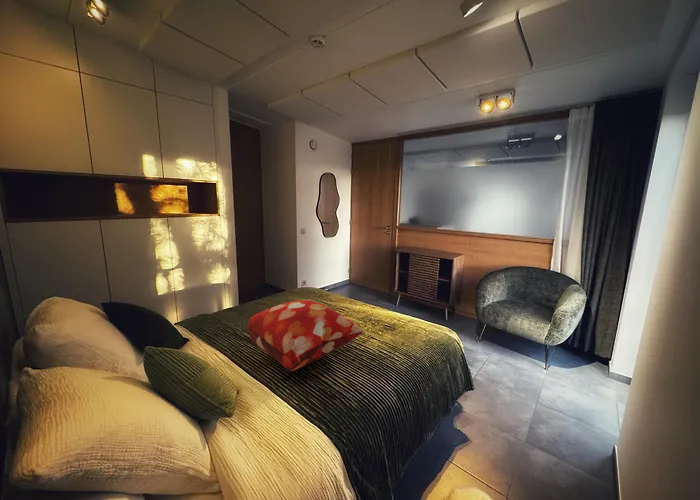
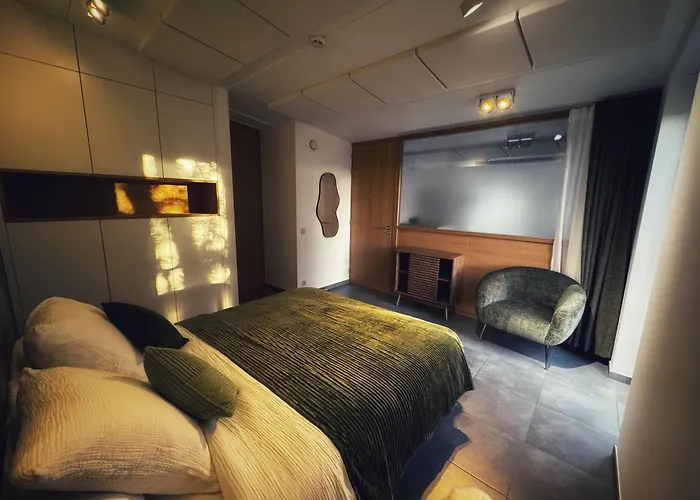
- decorative pillow (304, 329)
